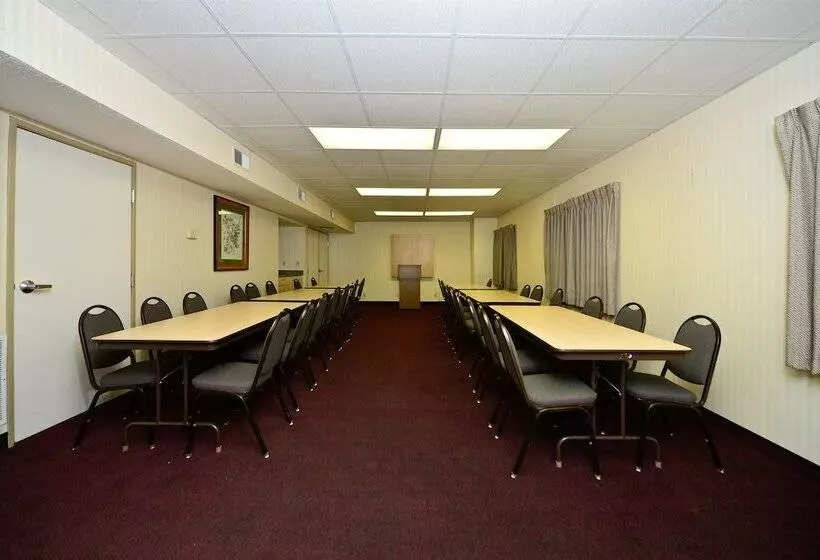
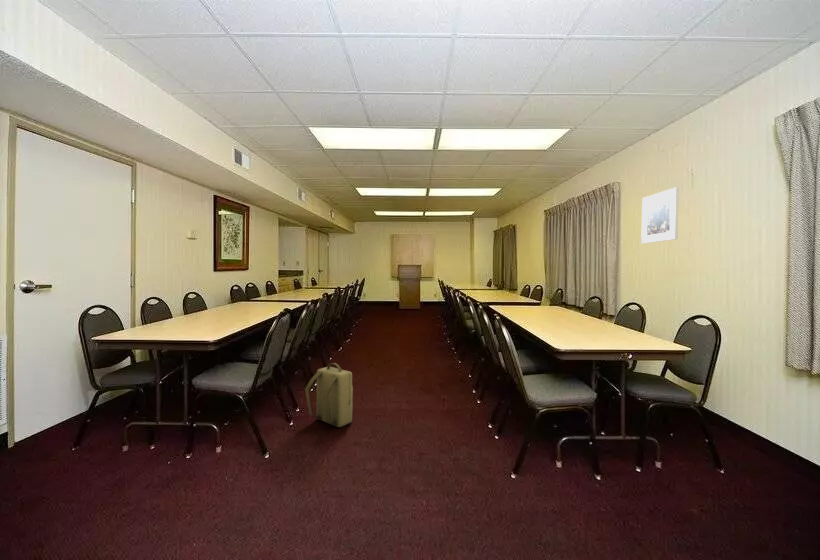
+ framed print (658, 217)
+ backpack (331, 393)
